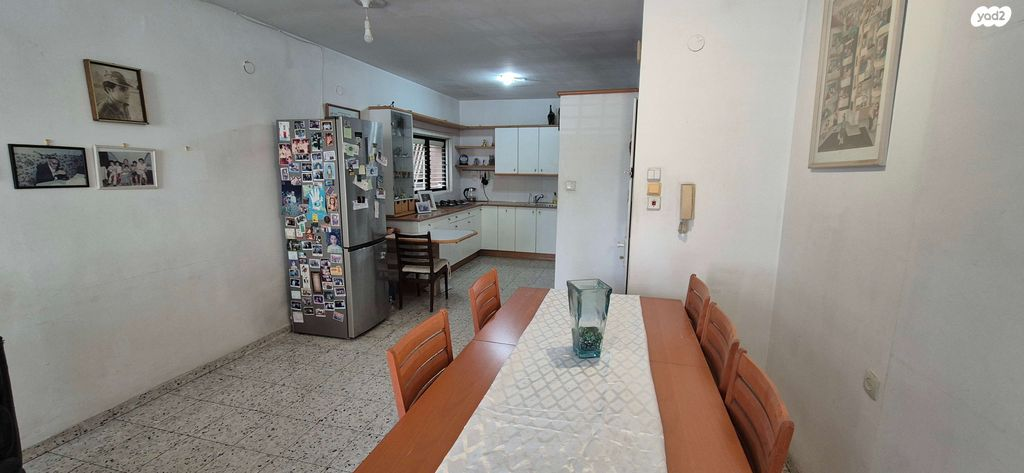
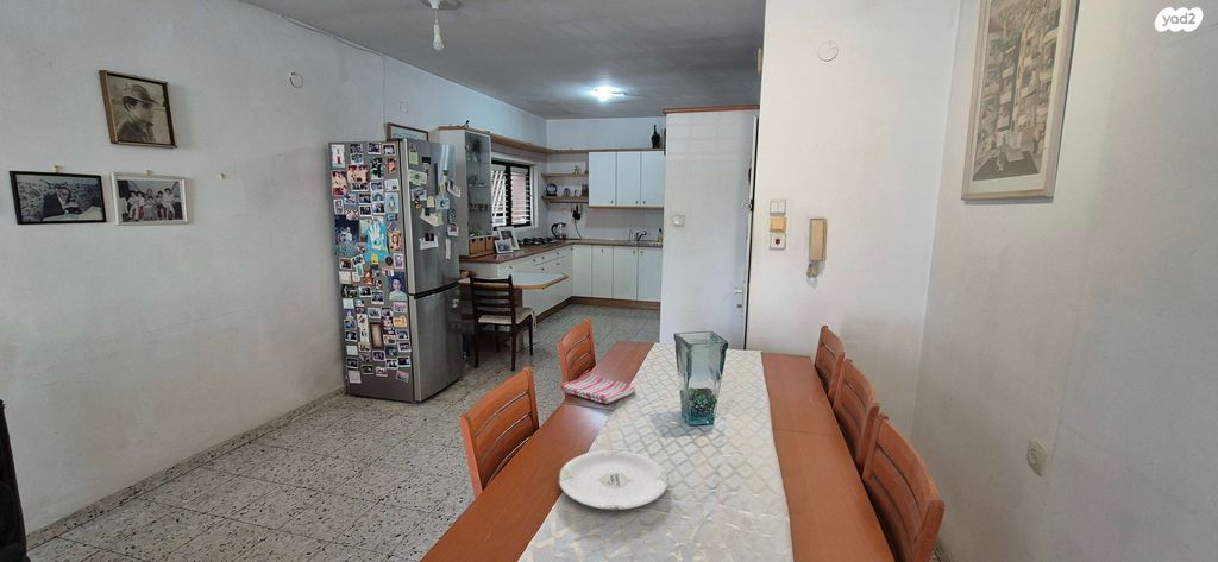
+ plate (613, 480)
+ dish towel (597, 387)
